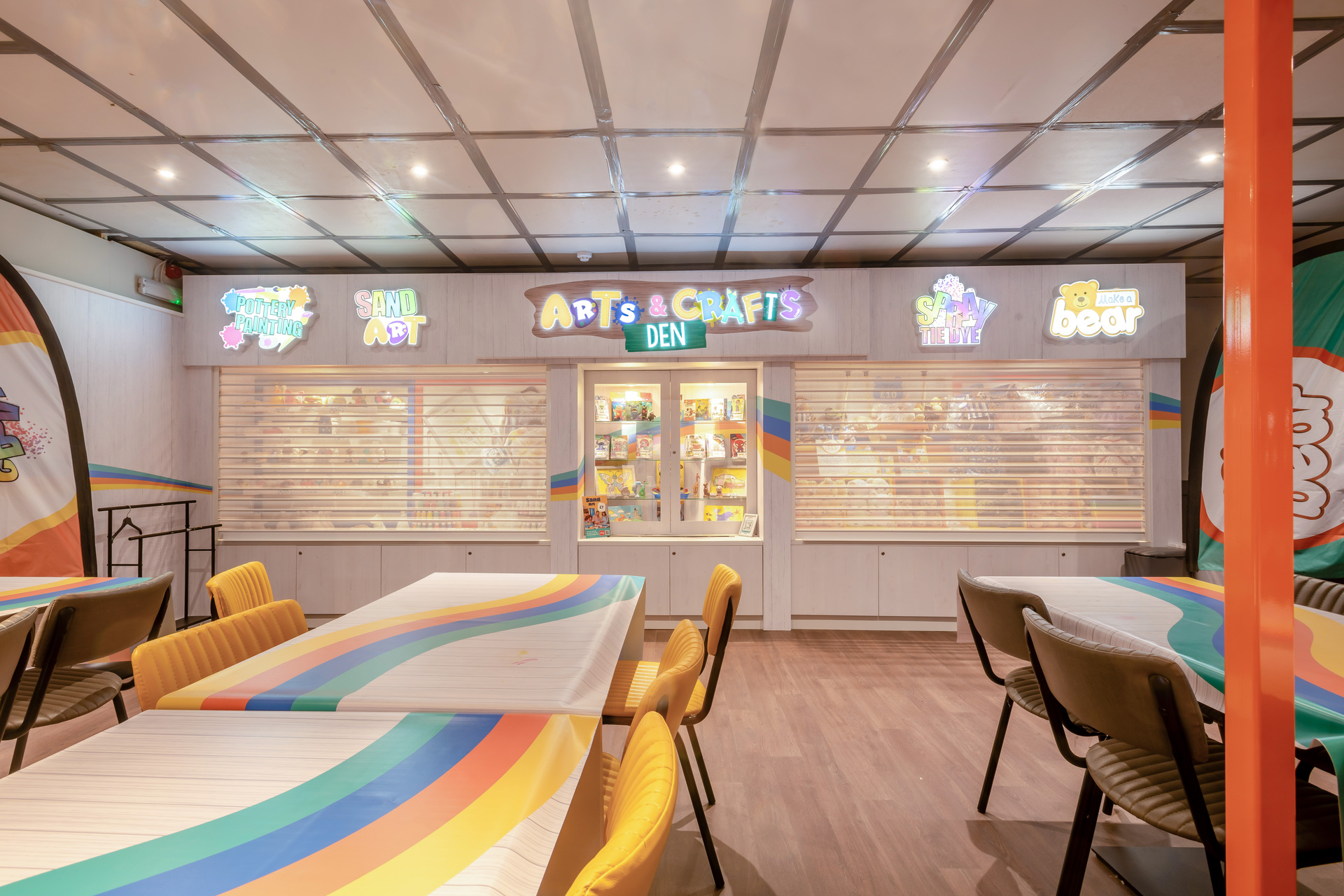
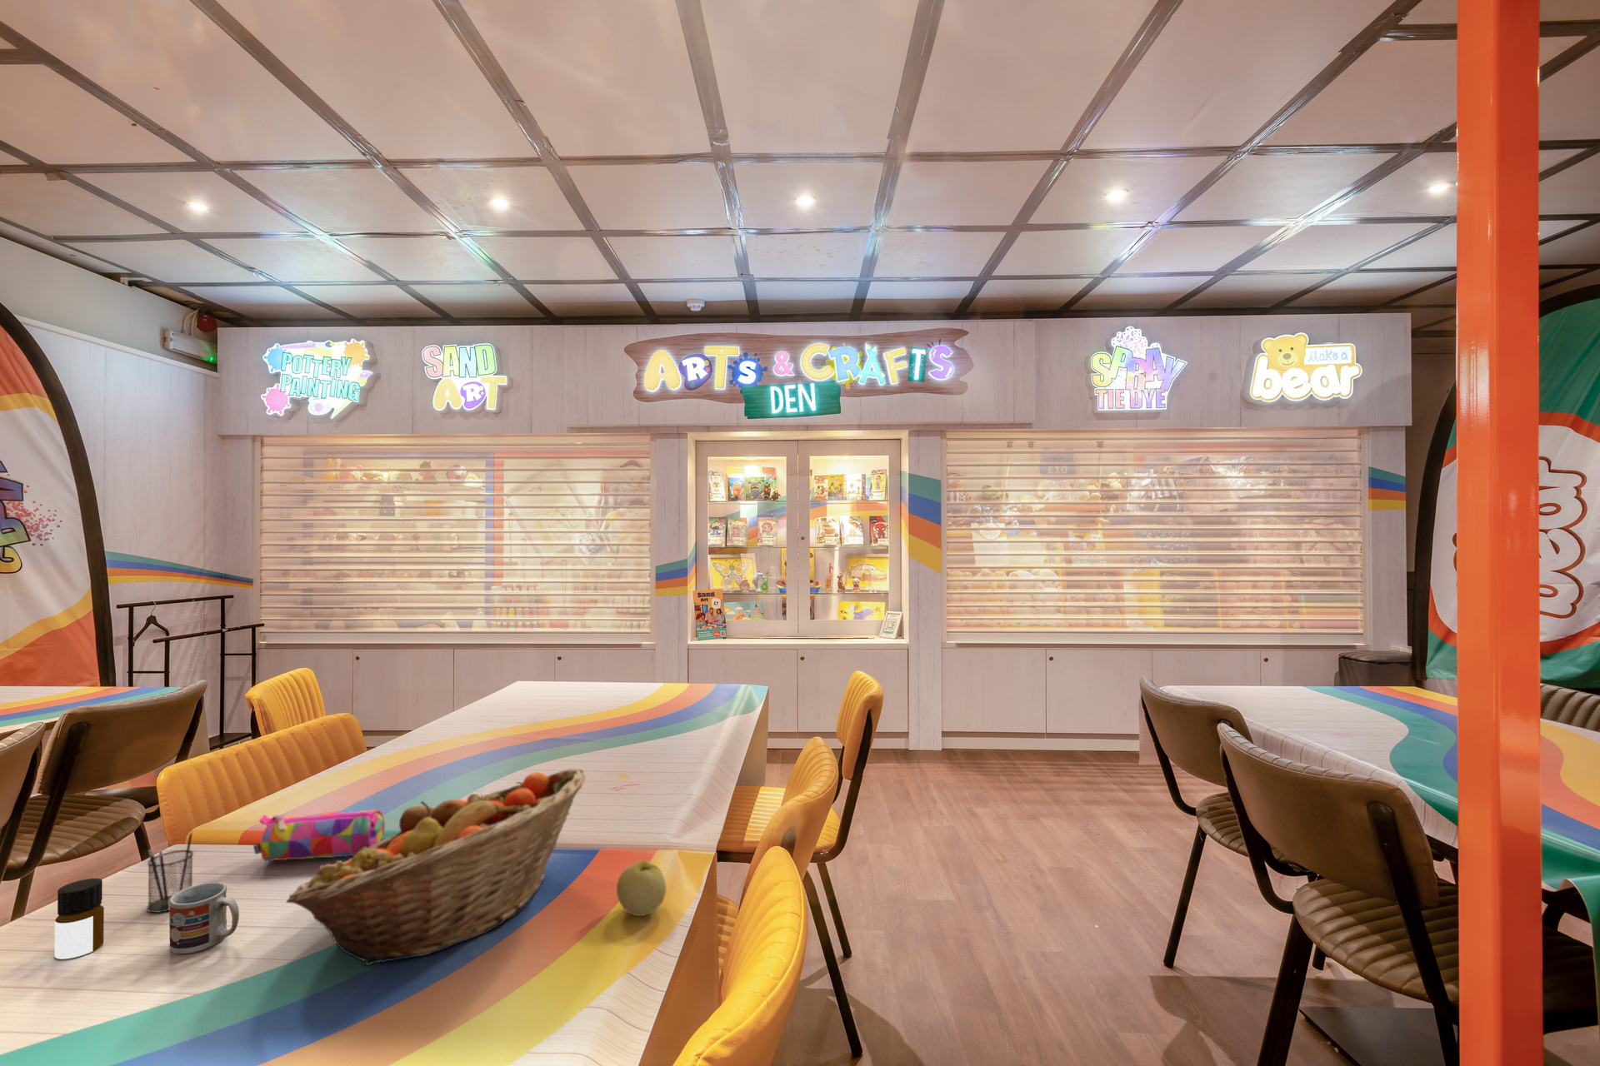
+ cup (207, 917)
+ apple (640, 888)
+ pencil holder (170, 870)
+ bottle (79, 917)
+ pencil case (321, 834)
+ fruit basket (456, 848)
